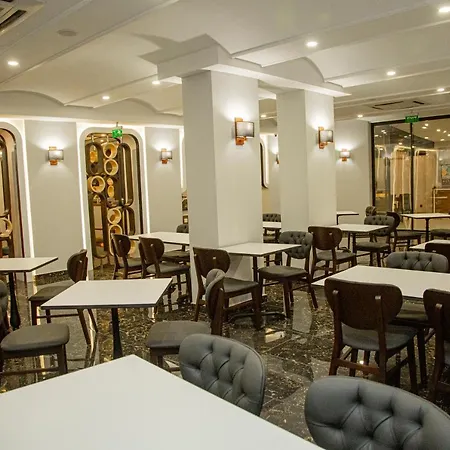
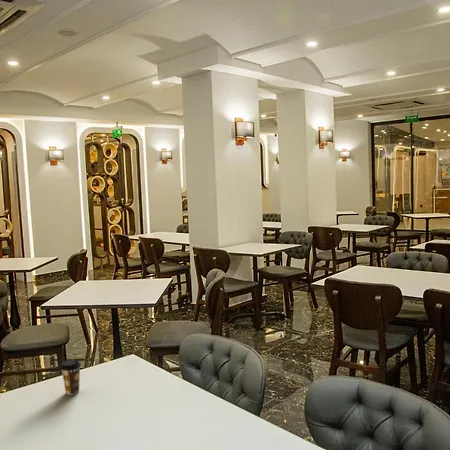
+ coffee cup (71, 377)
